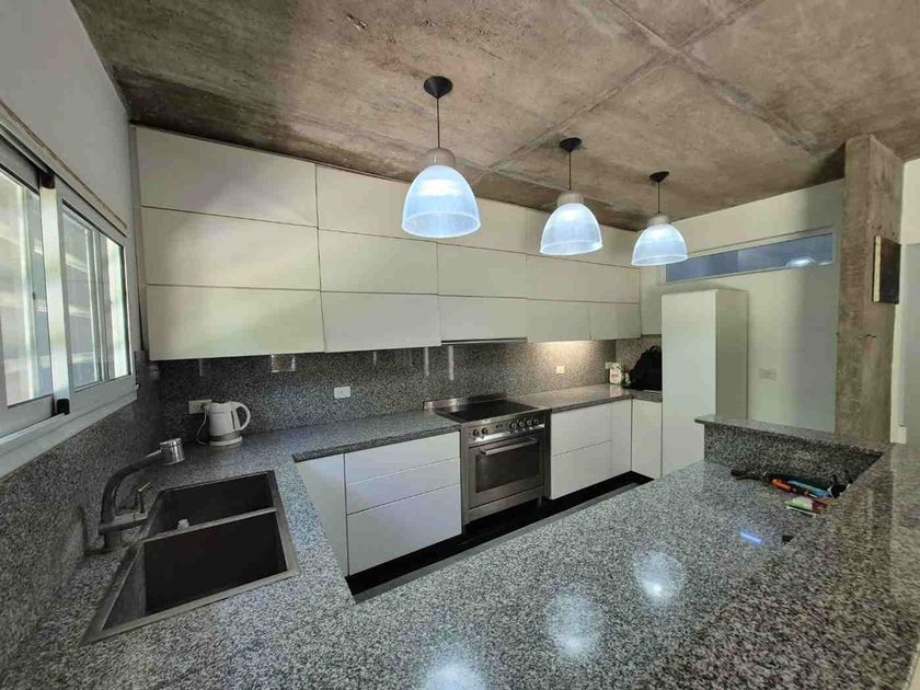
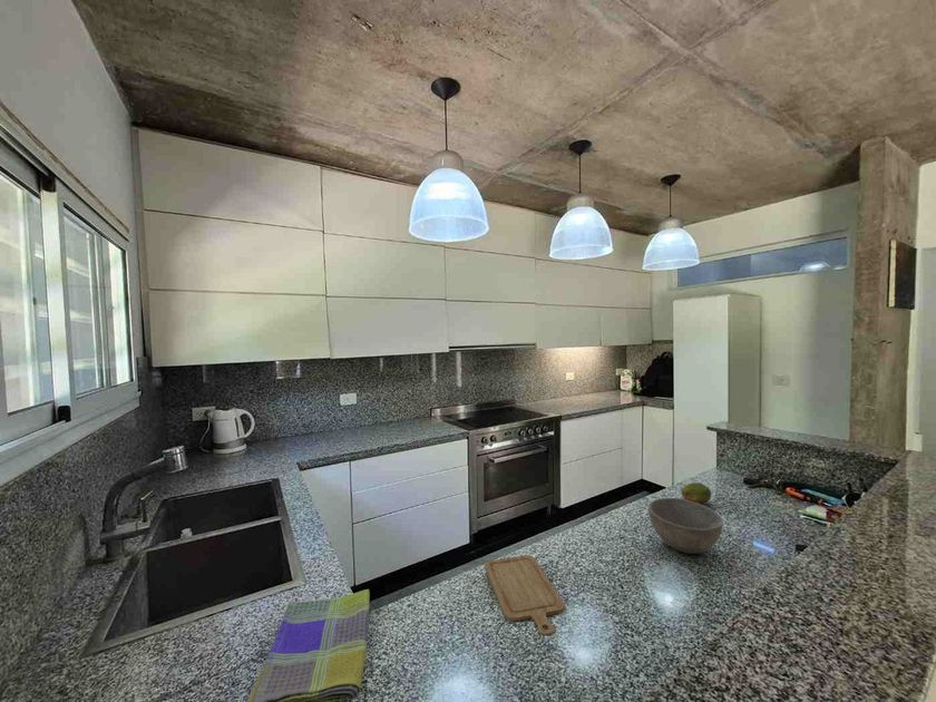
+ bowl (683, 528)
+ chopping board (525, 592)
+ fruit (696, 493)
+ dish towel (319, 642)
